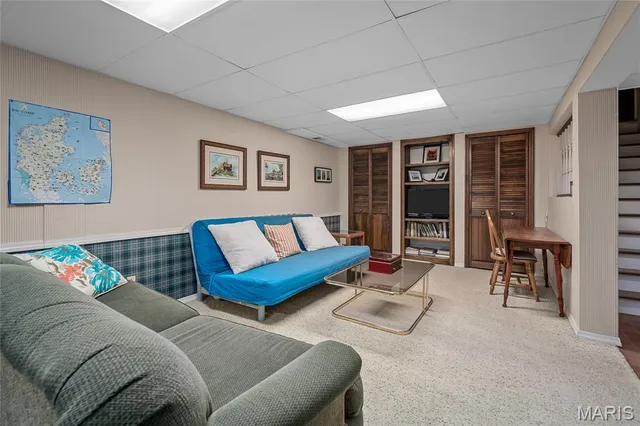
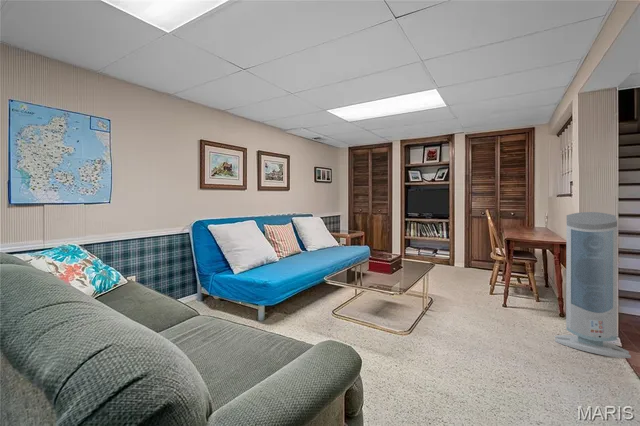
+ air purifier (590, 279)
